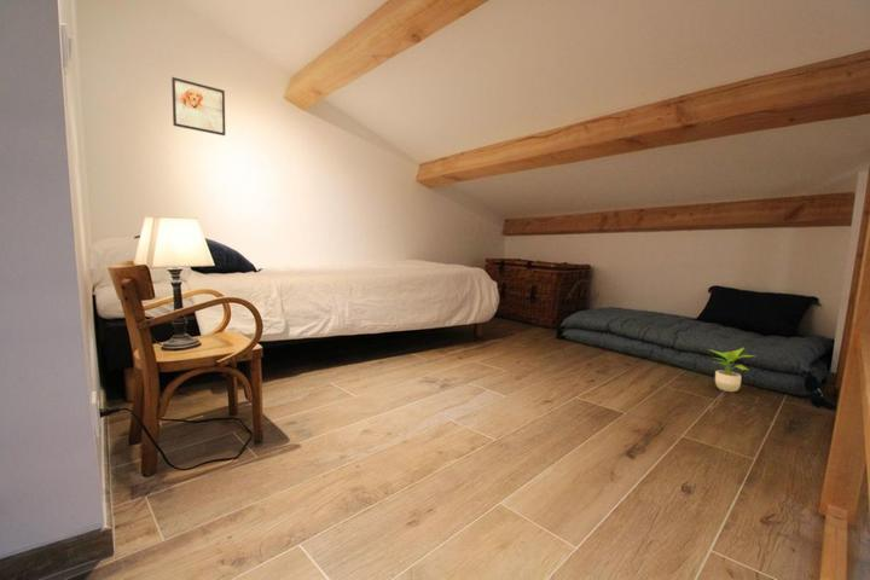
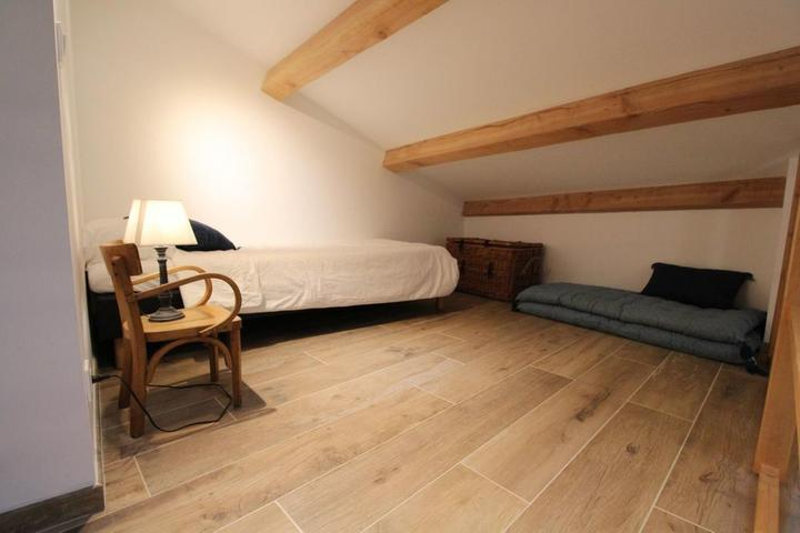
- potted plant (729, 367)
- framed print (199, 108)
